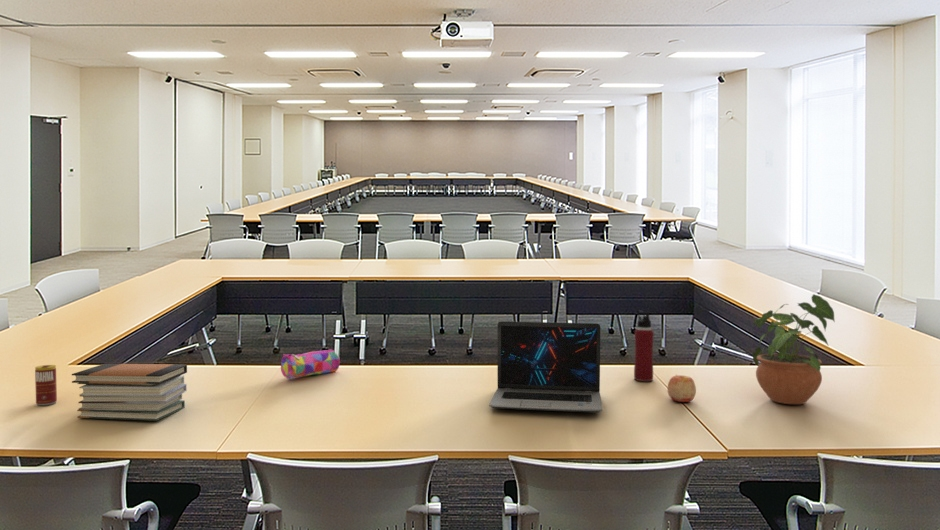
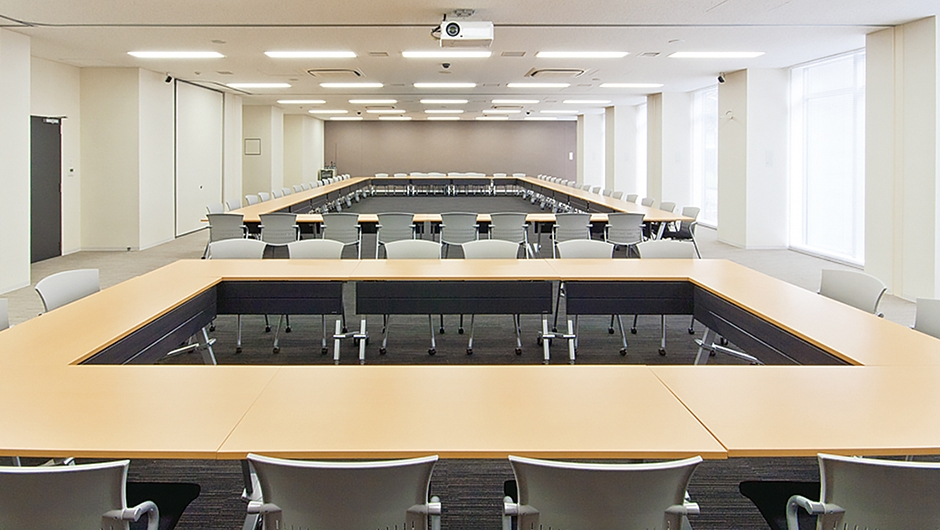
- laptop (546, 365)
- beverage can (46, 384)
- pencil case (310, 362)
- potted plant (797, 346)
- book stack (133, 390)
- apple (681, 388)
- water bottle (643, 345)
